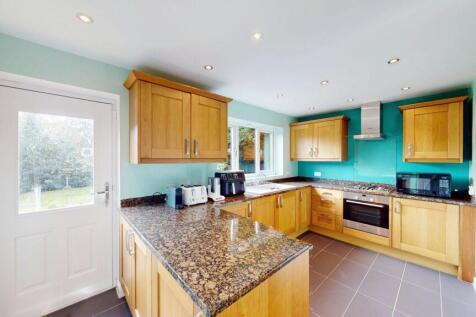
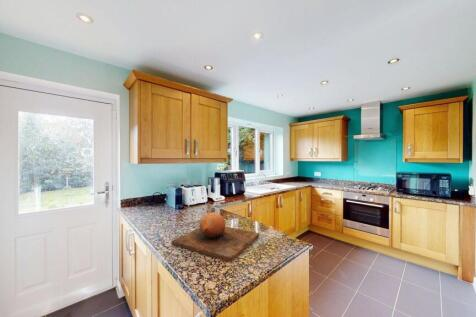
+ chopping board (217, 226)
